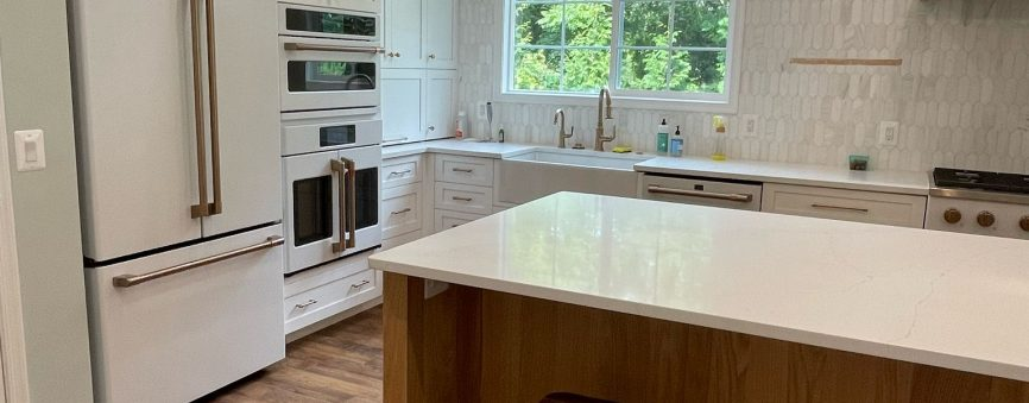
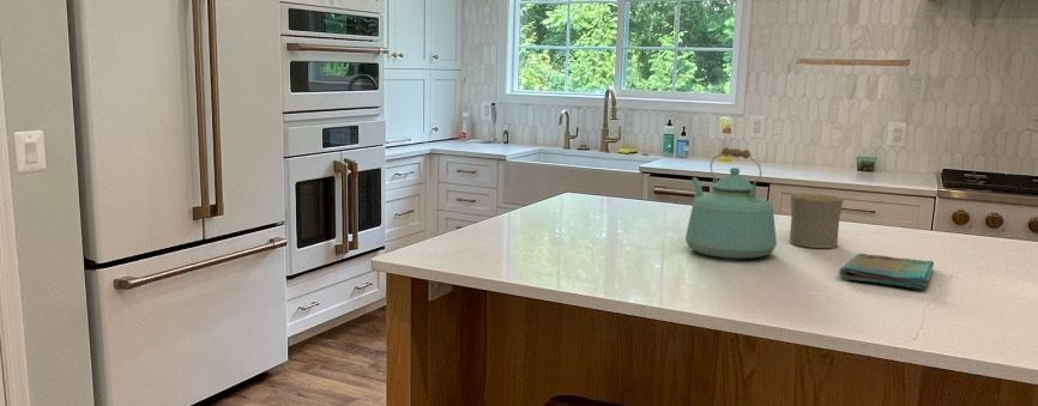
+ dish towel (888, 268)
+ kettle (726, 199)
+ cup (815, 219)
